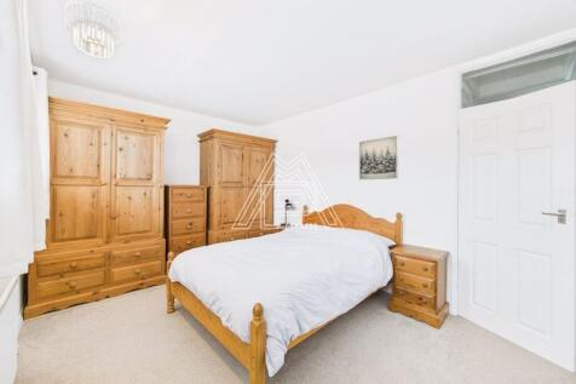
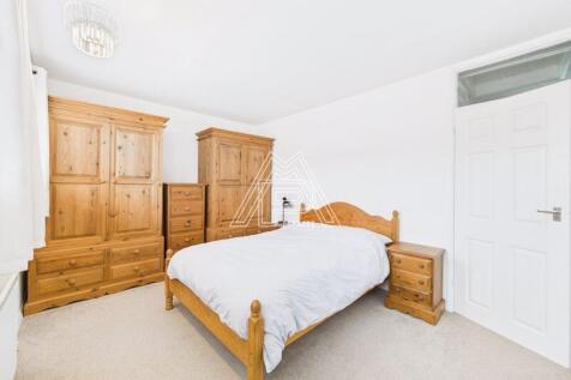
- wall art (378, 159)
